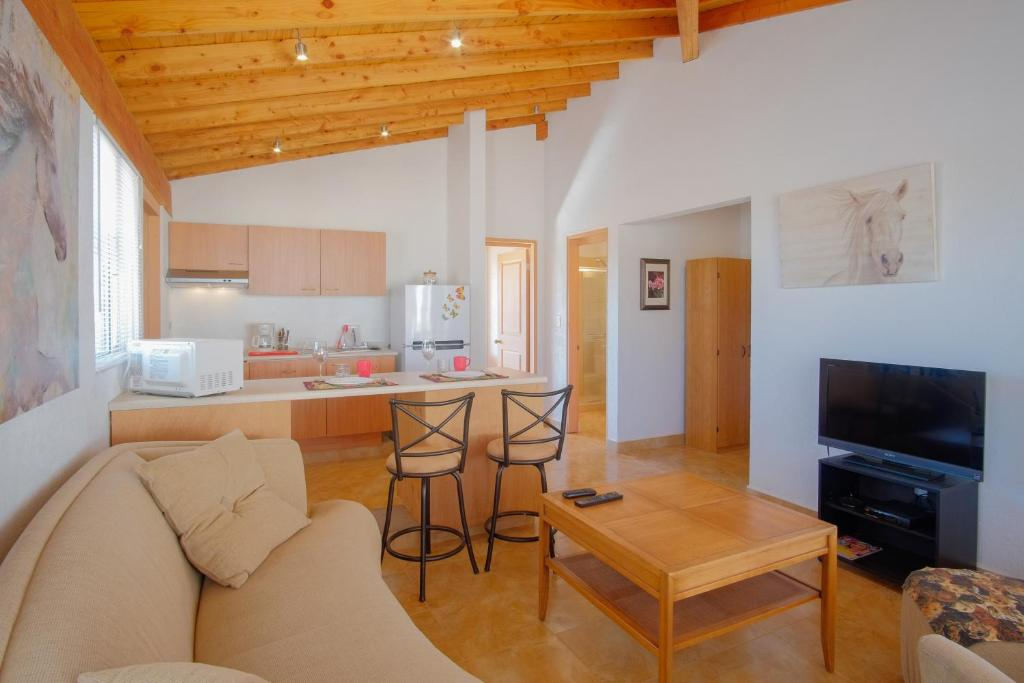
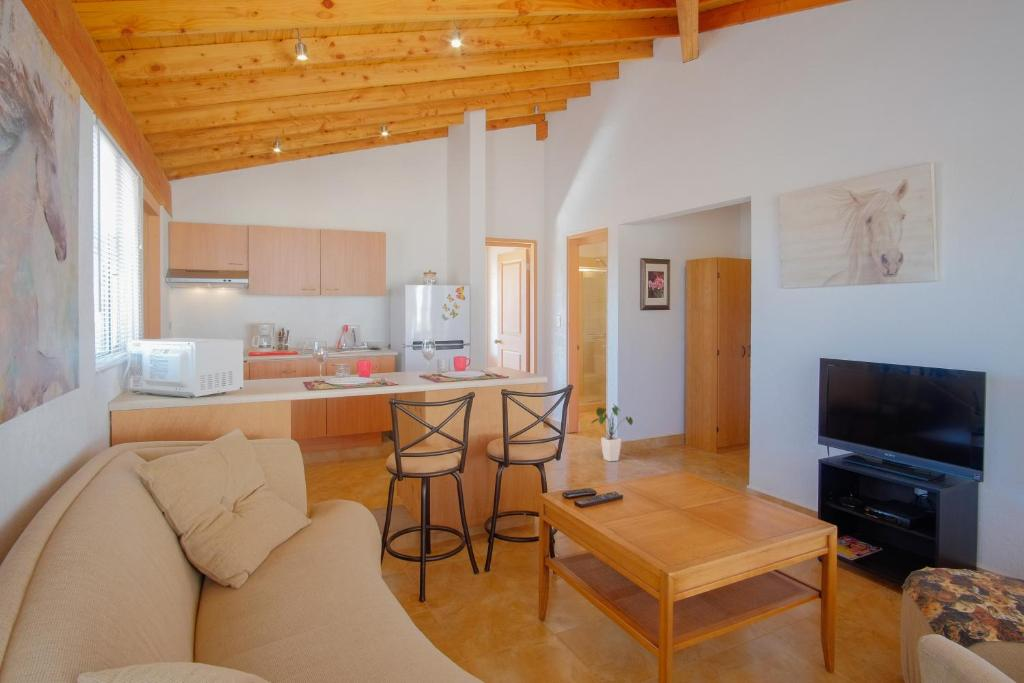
+ house plant (614, 432)
